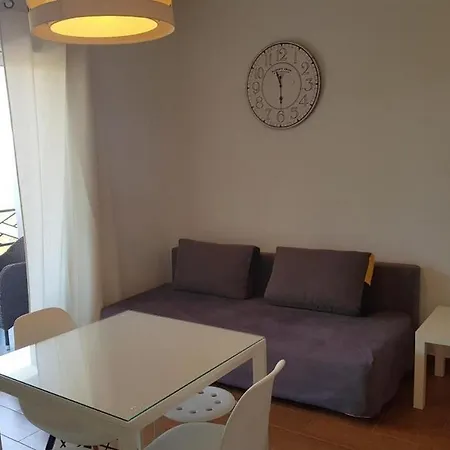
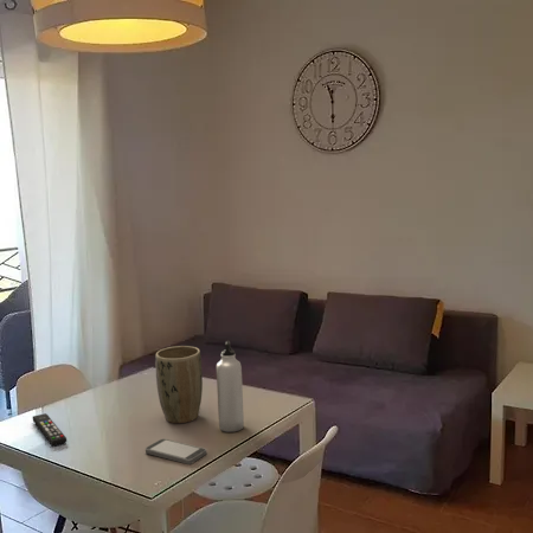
+ remote control (49, 428)
+ plant pot (179, 384)
+ smartphone (175, 450)
+ water bottle (229, 385)
